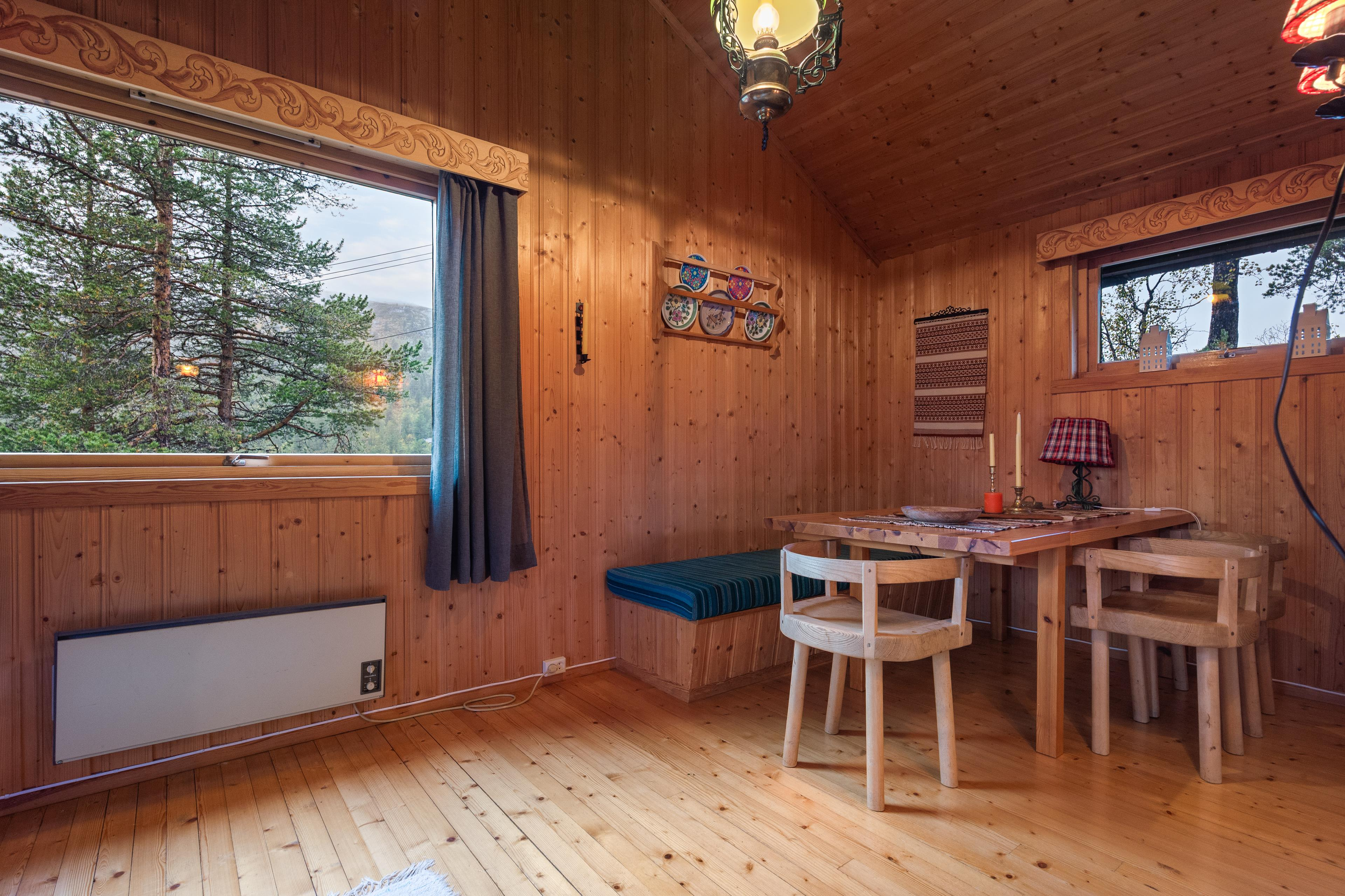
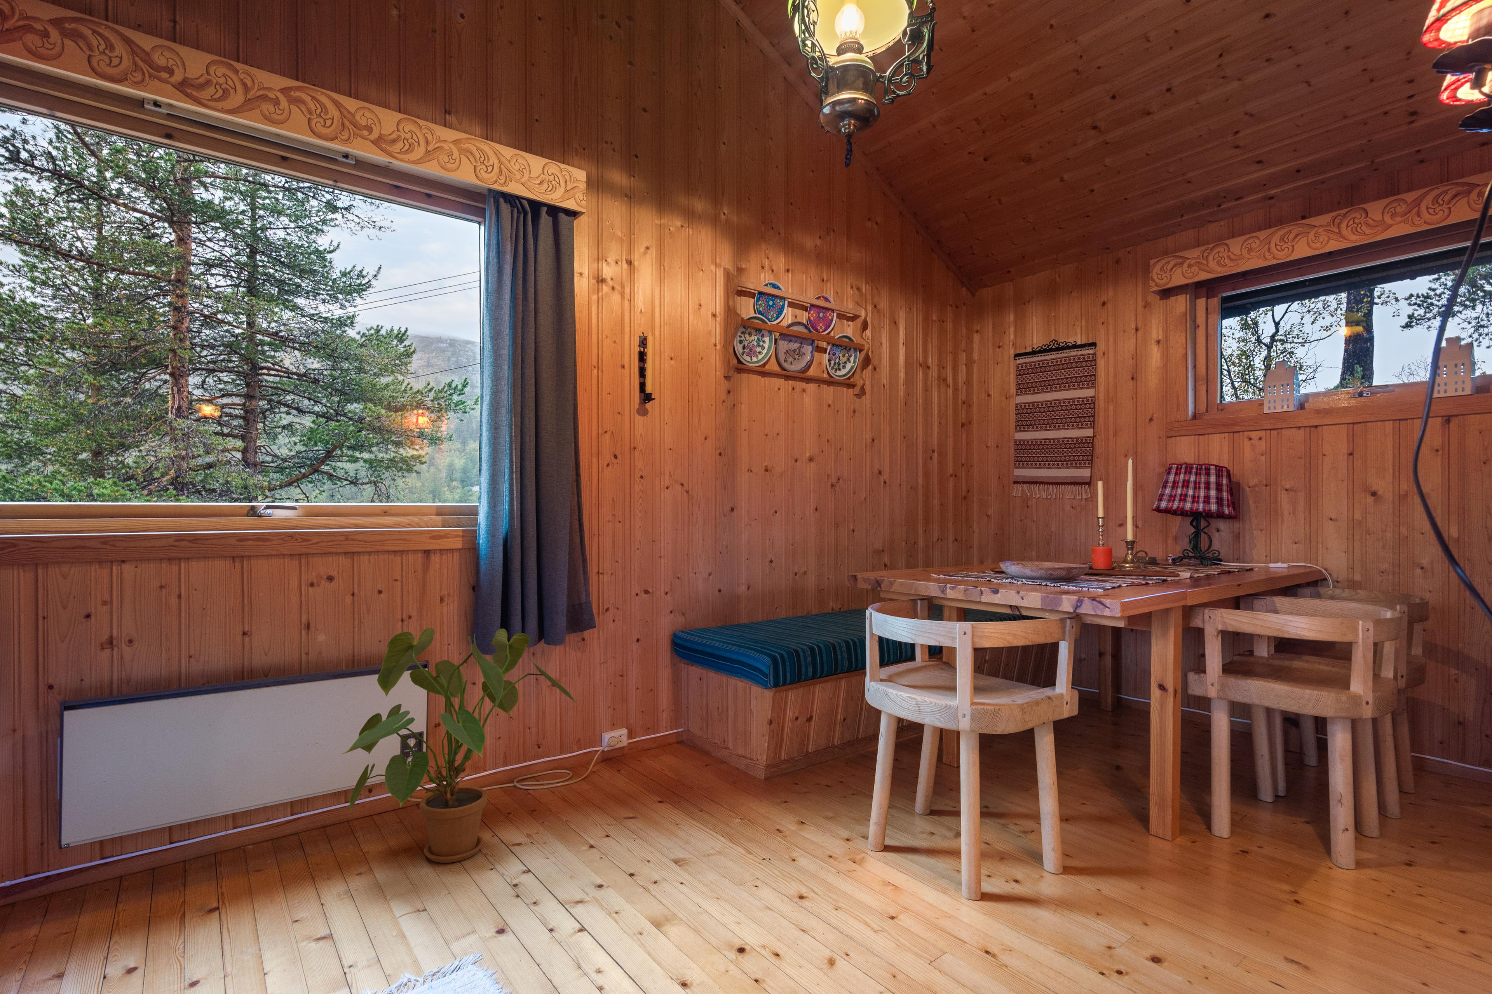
+ house plant (461, 732)
